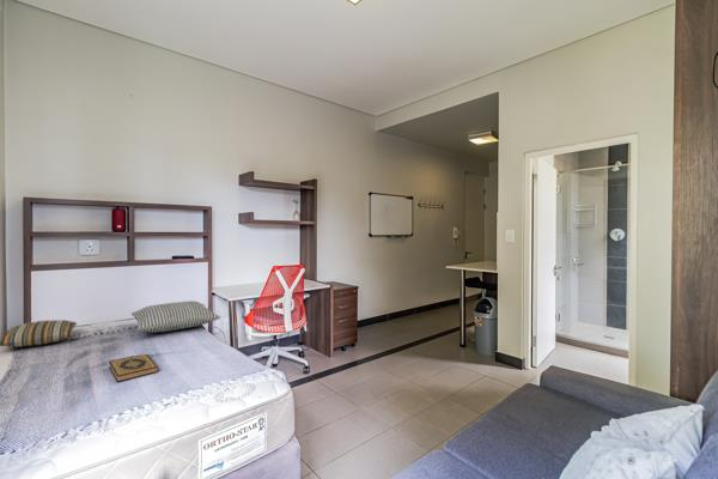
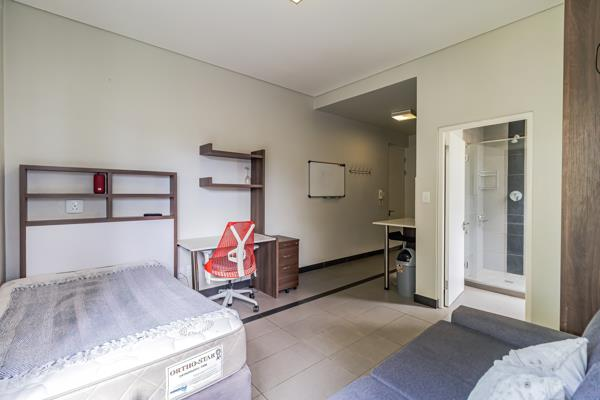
- pillow (175, 315)
- hardback book (133, 366)
- pillow (39, 332)
